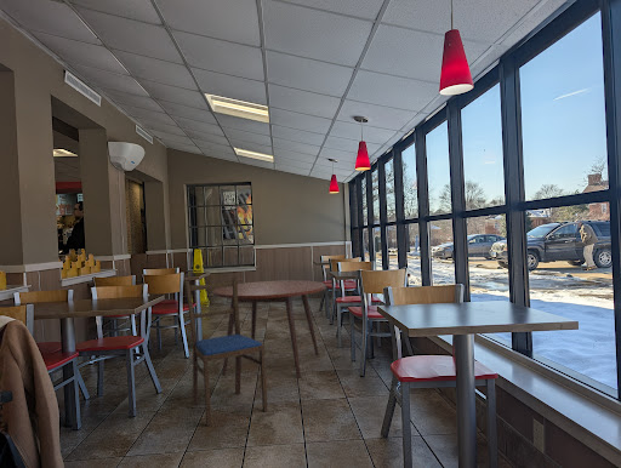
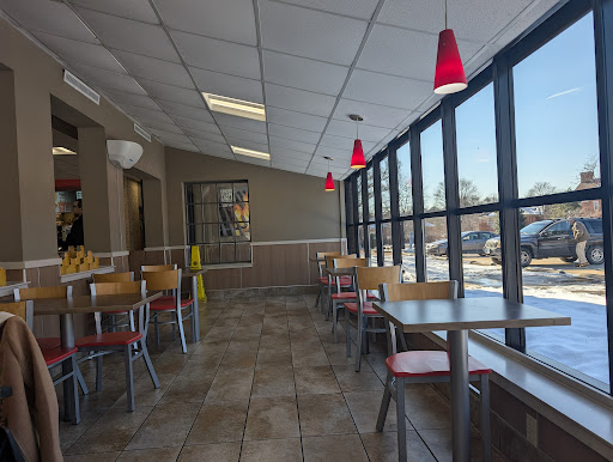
- dining chair (224, 344)
- dining table (255, 325)
